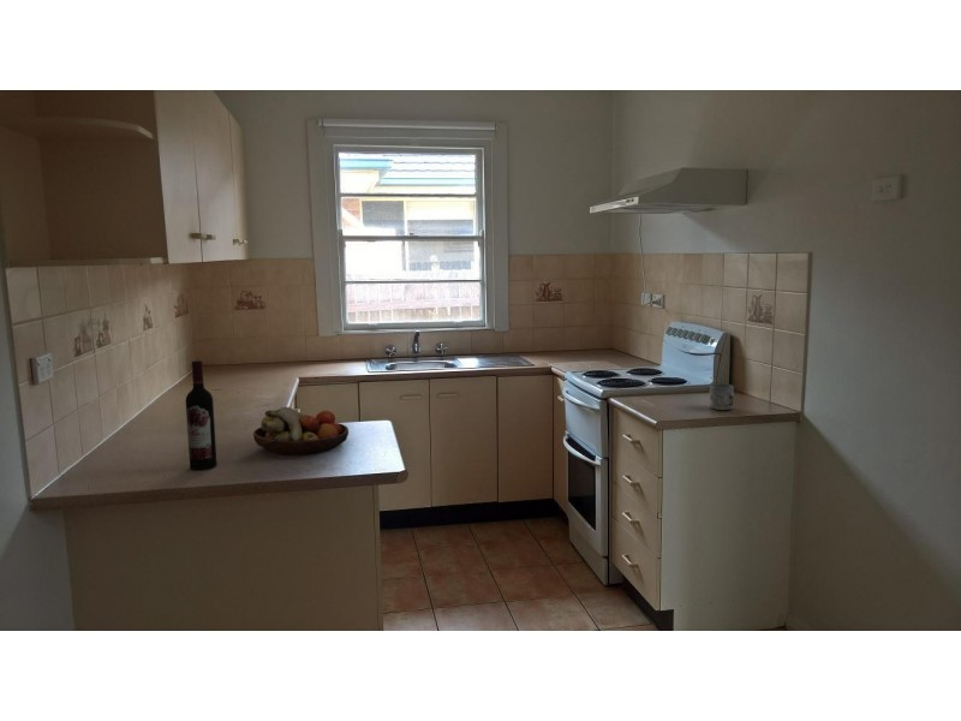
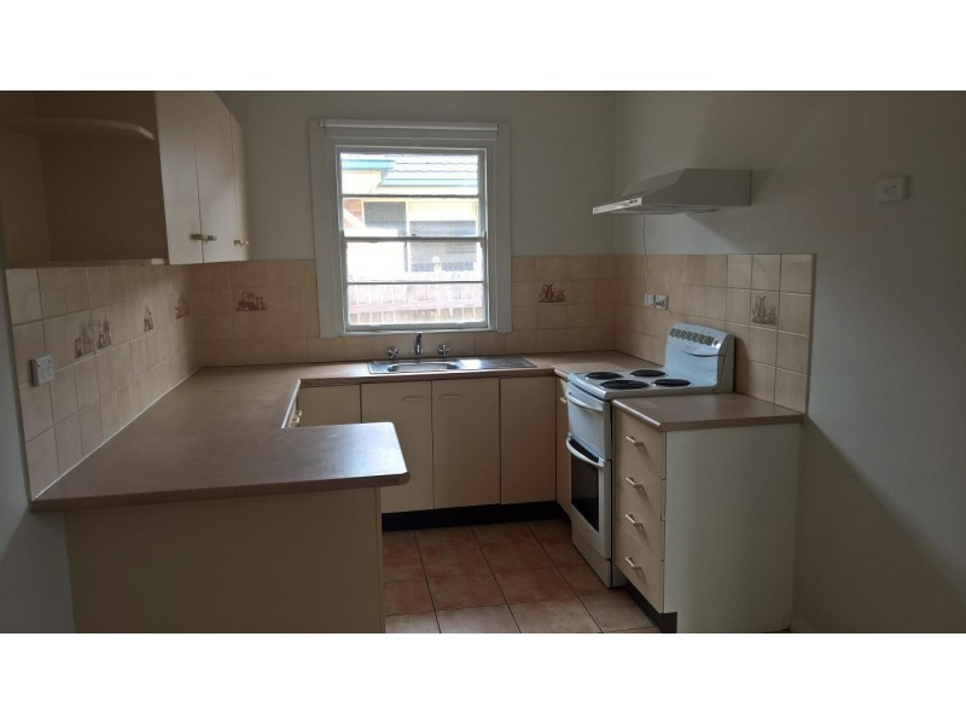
- wine bottle (199, 413)
- mug (723, 397)
- fruit bowl (300, 427)
